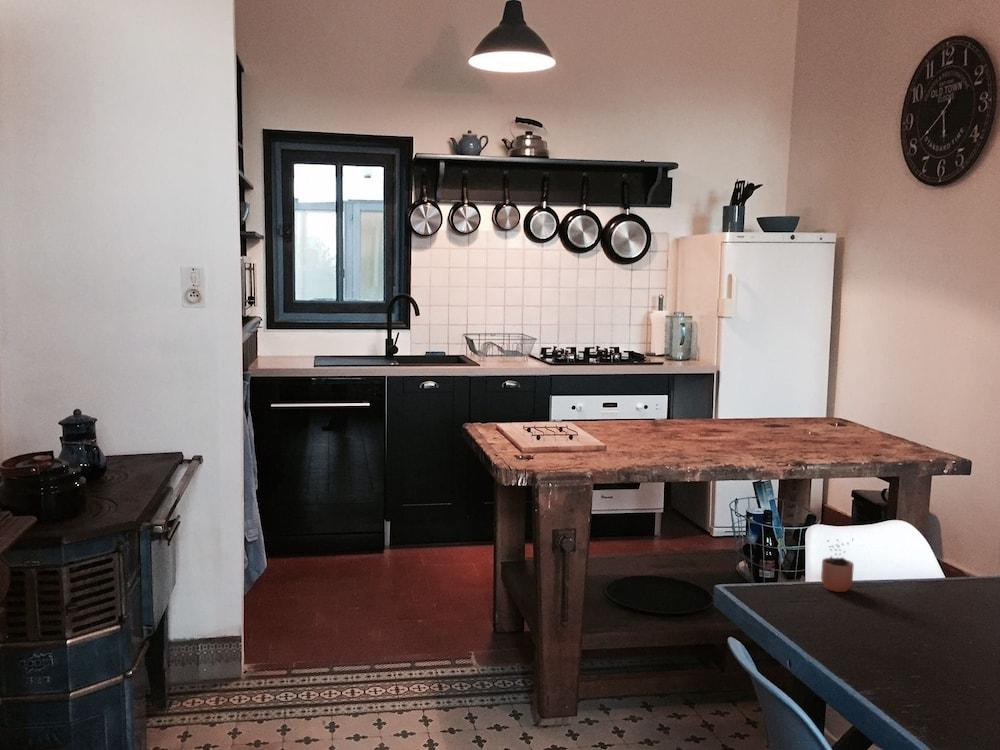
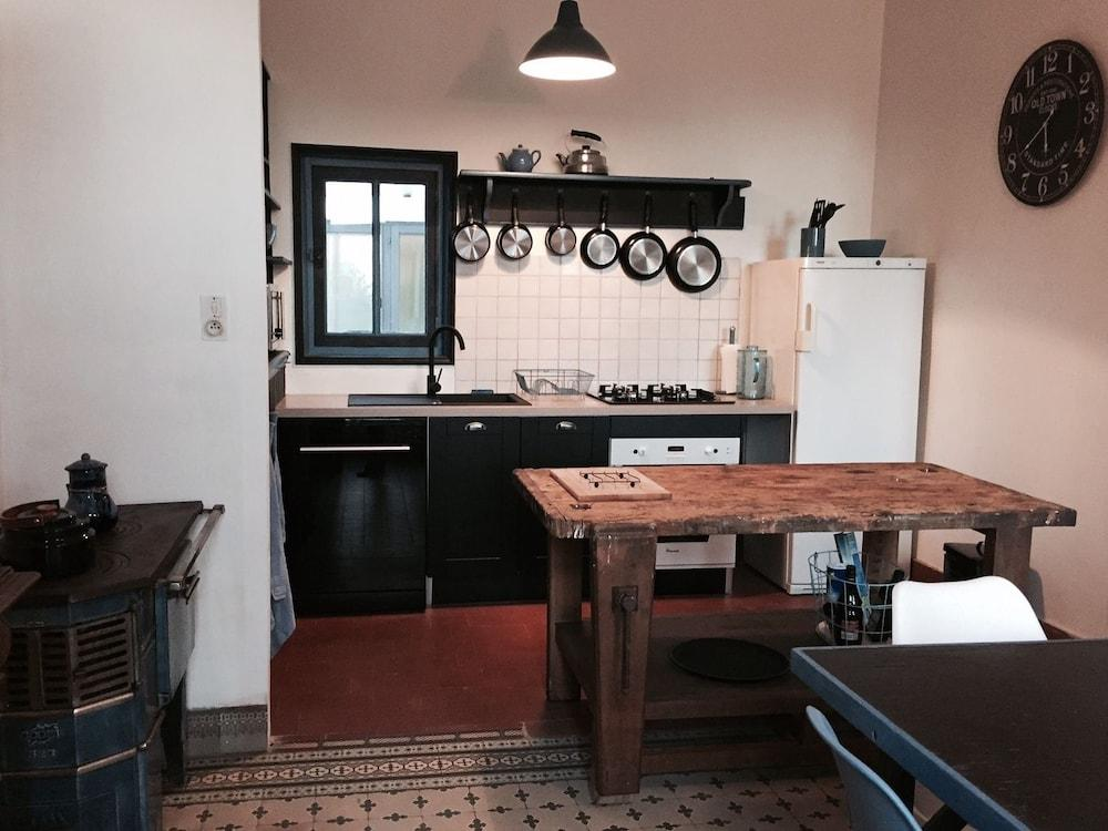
- cocoa (837, 561)
